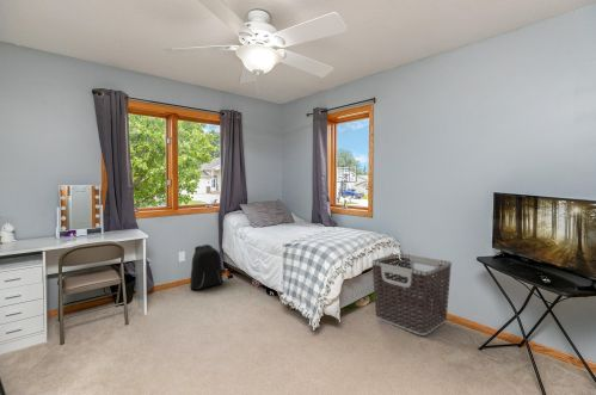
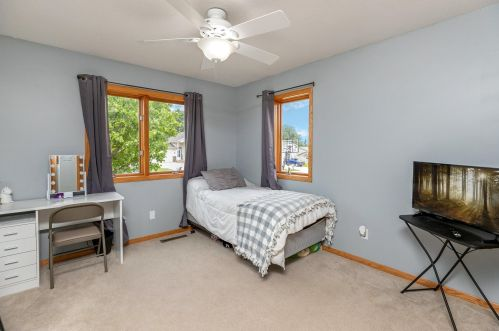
- backpack (204, 265)
- clothes hamper (411, 290)
